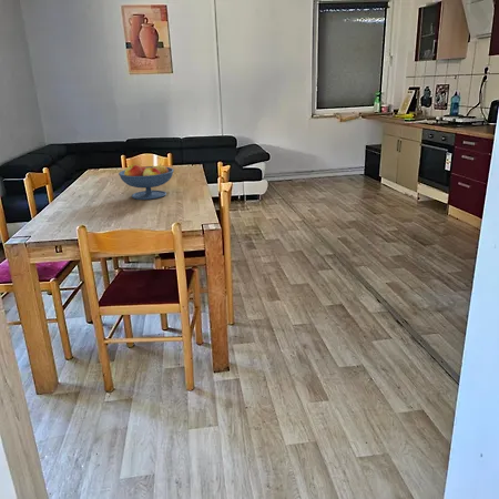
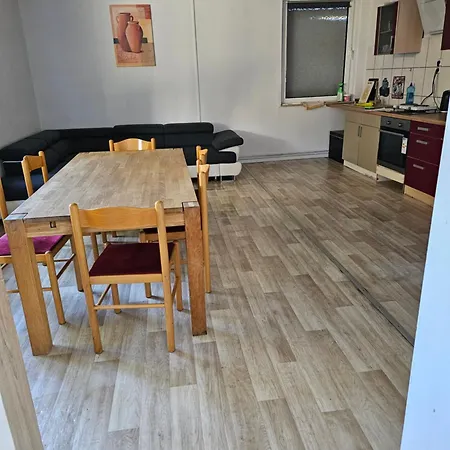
- fruit bowl (146, 179)
